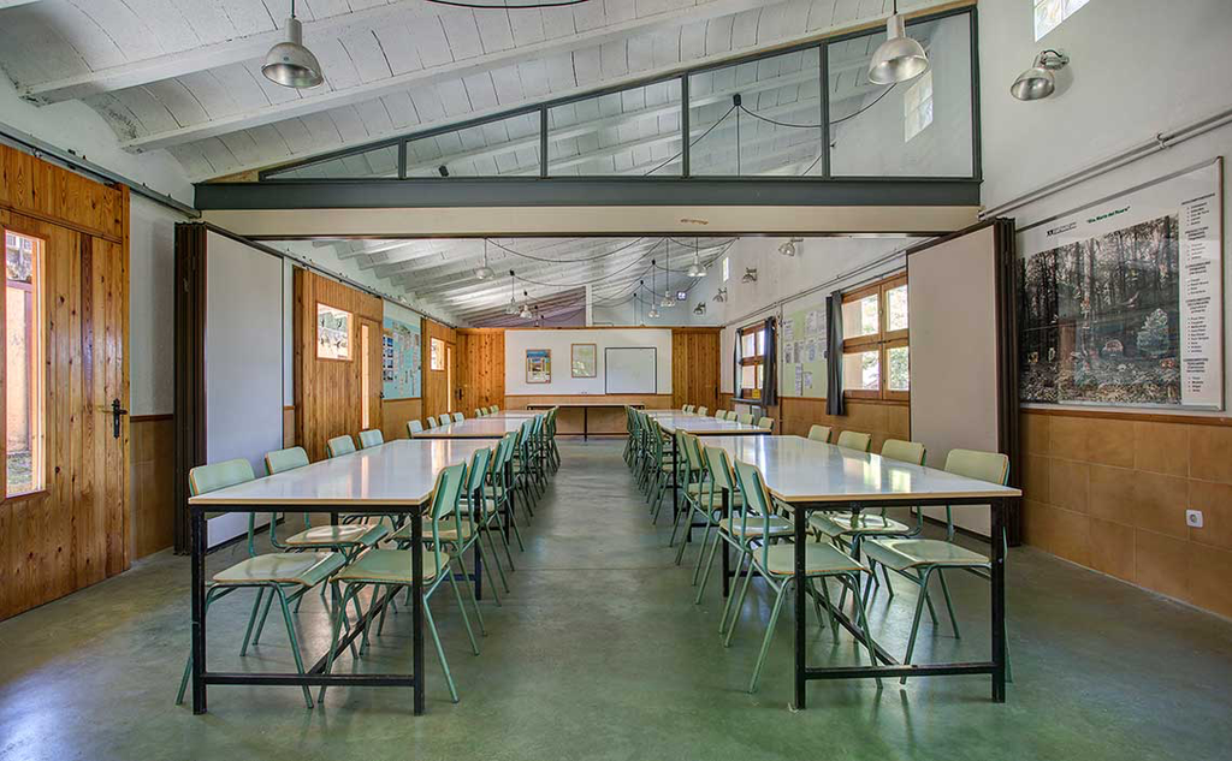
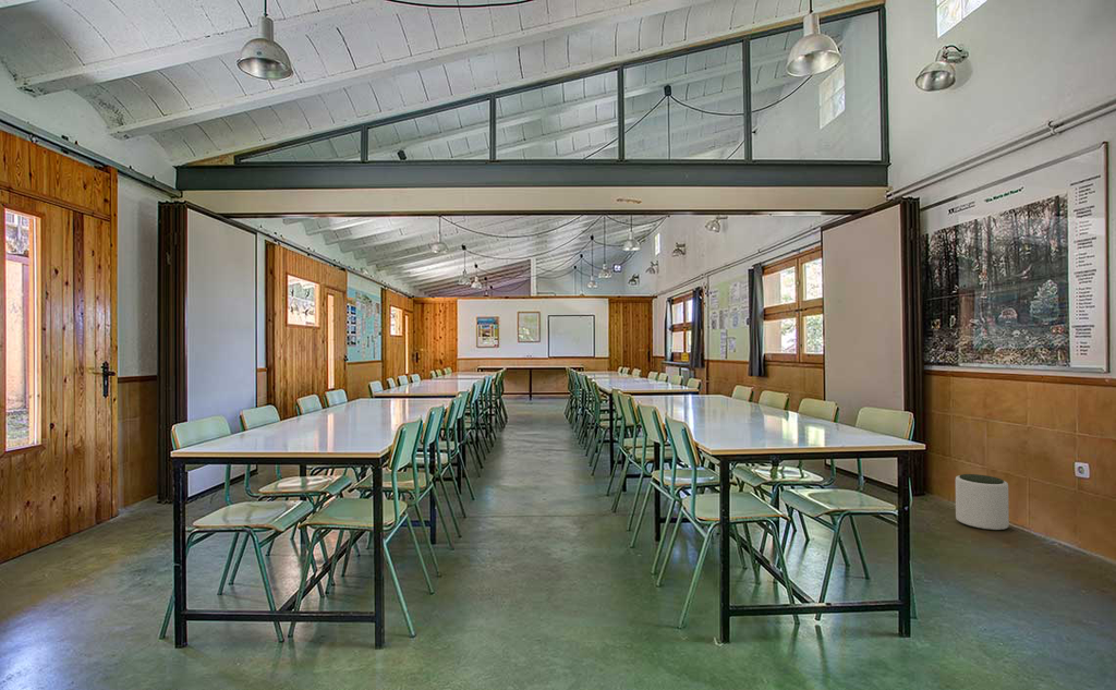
+ plant pot (981, 500)
